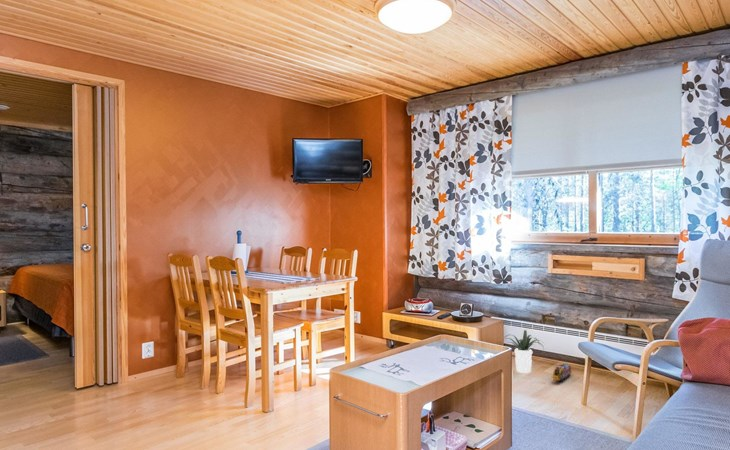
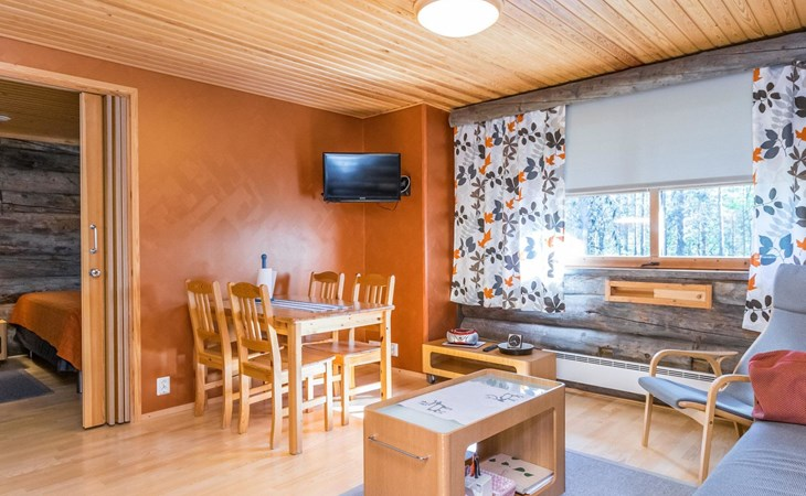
- potted plant (523, 351)
- toy train (561, 371)
